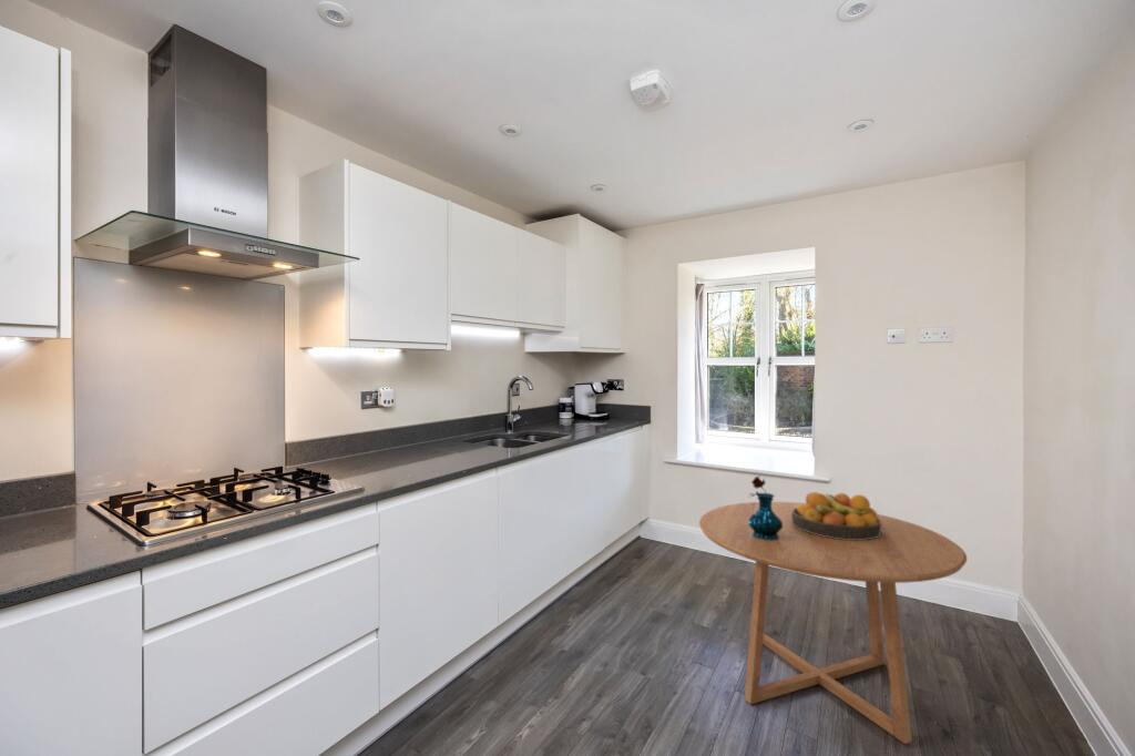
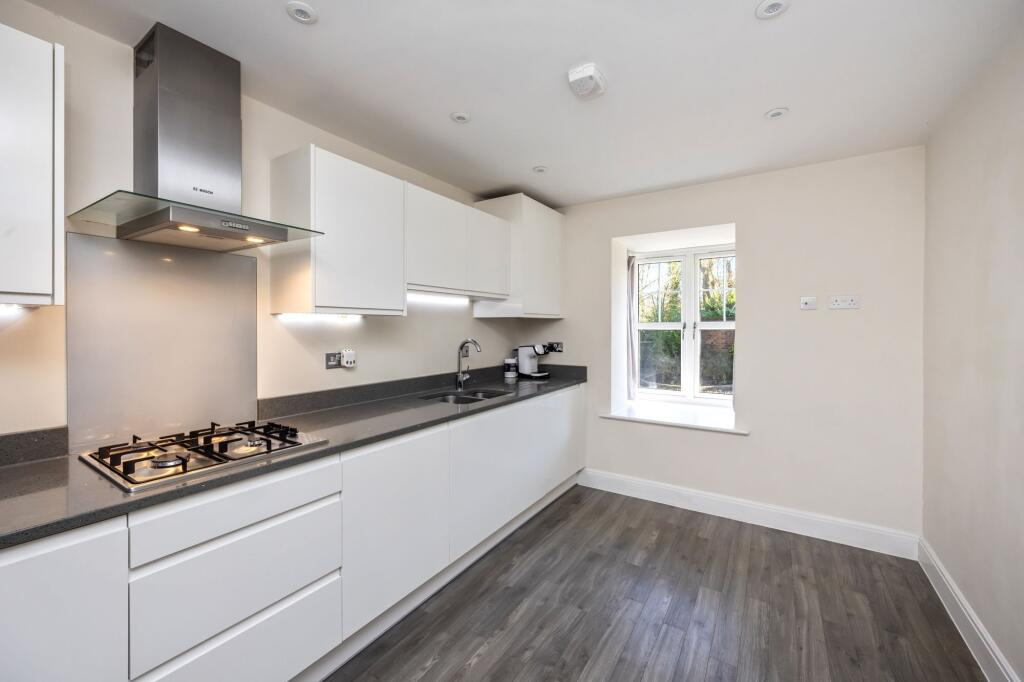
- dining table (824, 576)
- vase (763, 505)
- fruit bowl (835, 509)
